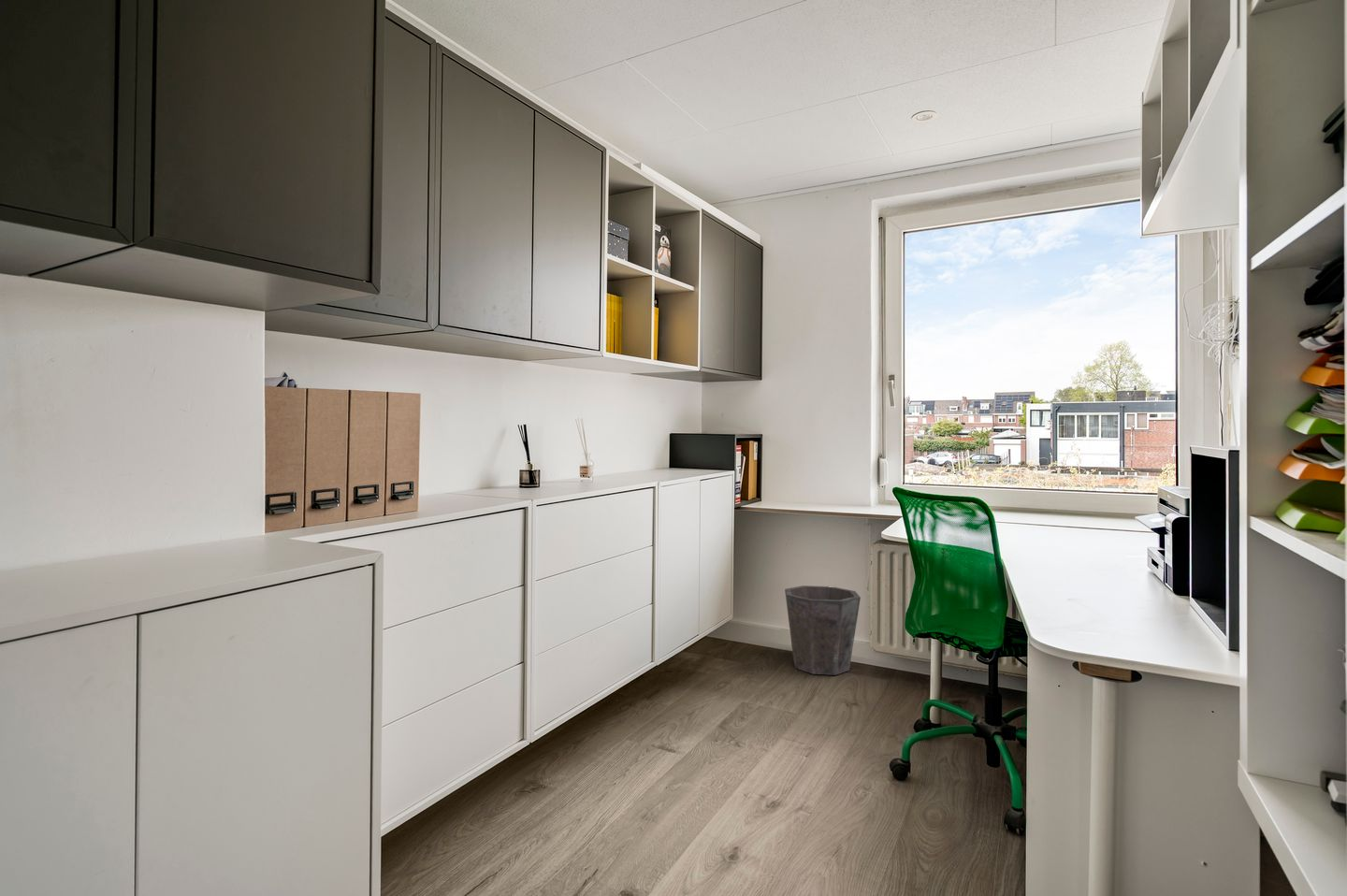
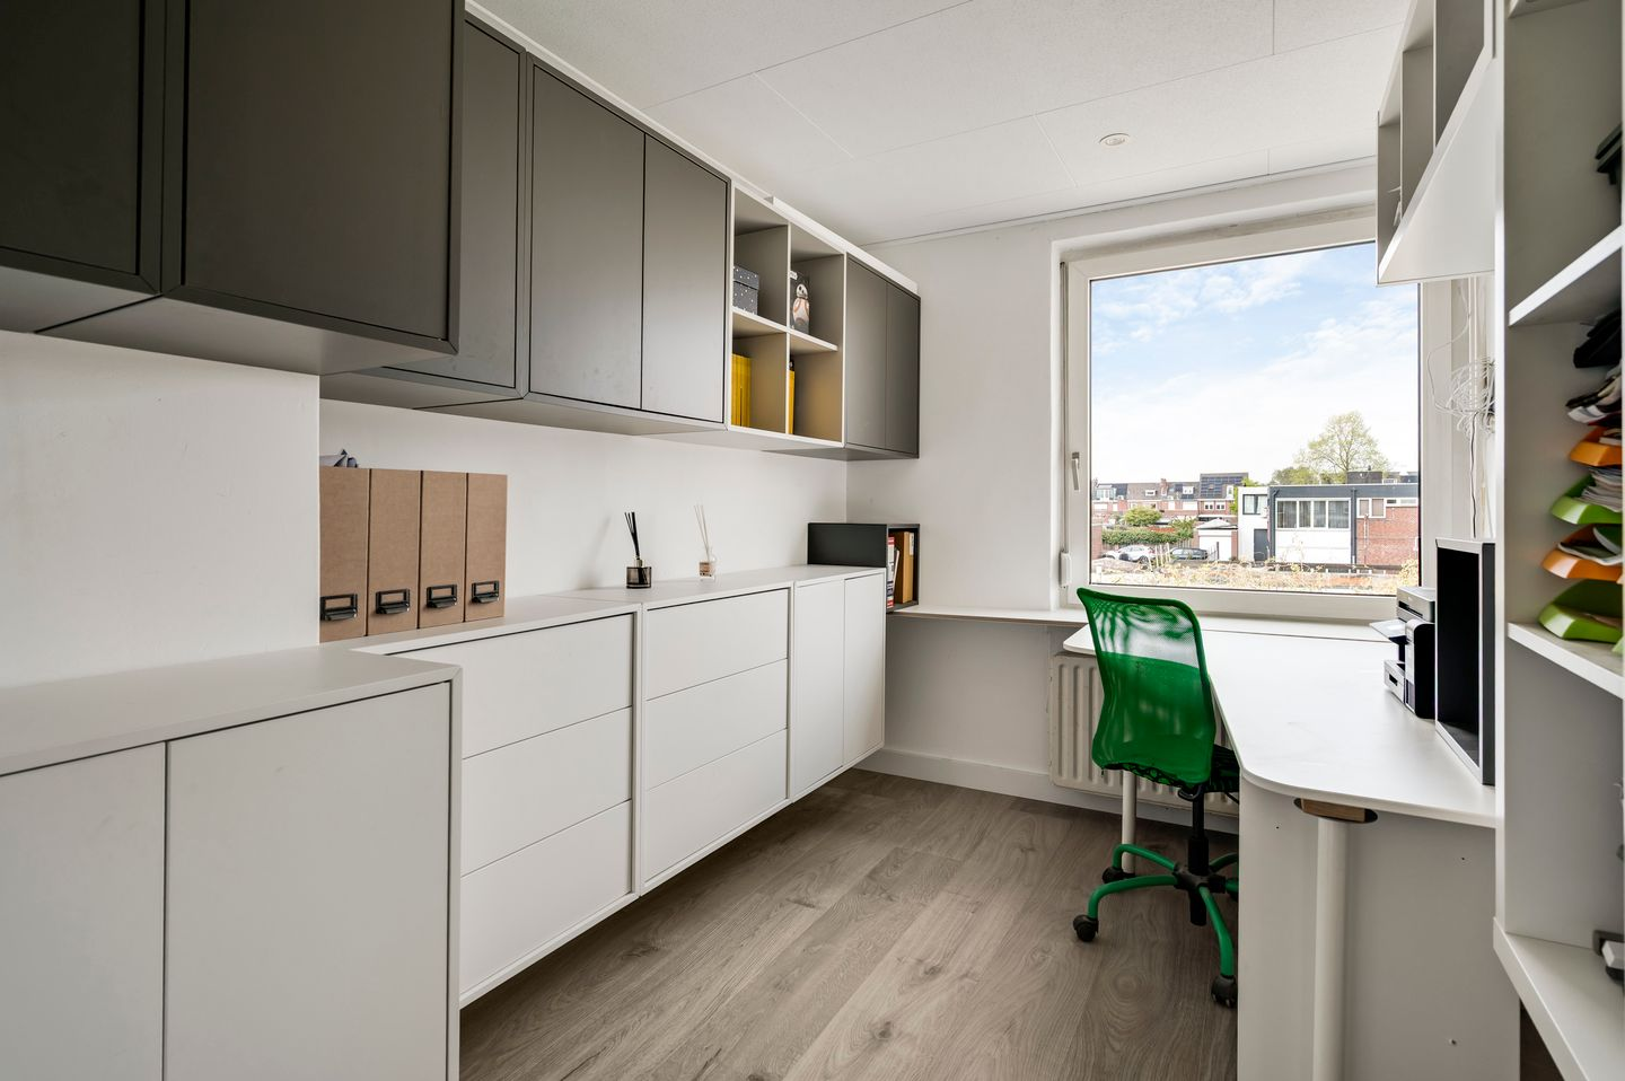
- waste bin (820, 629)
